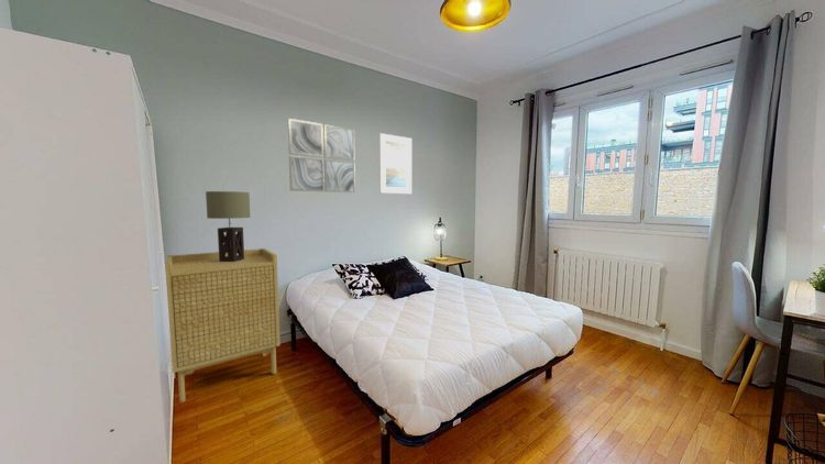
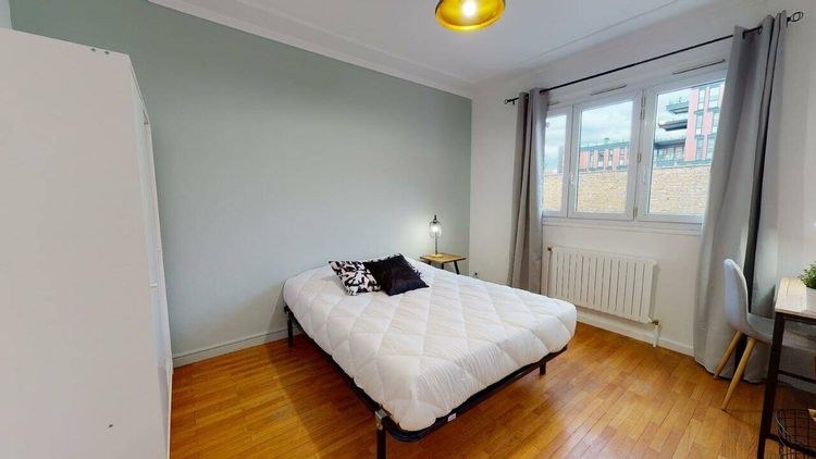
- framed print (396, 165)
- table lamp (229, 225)
- cabinet (226, 316)
- wall art (322, 159)
